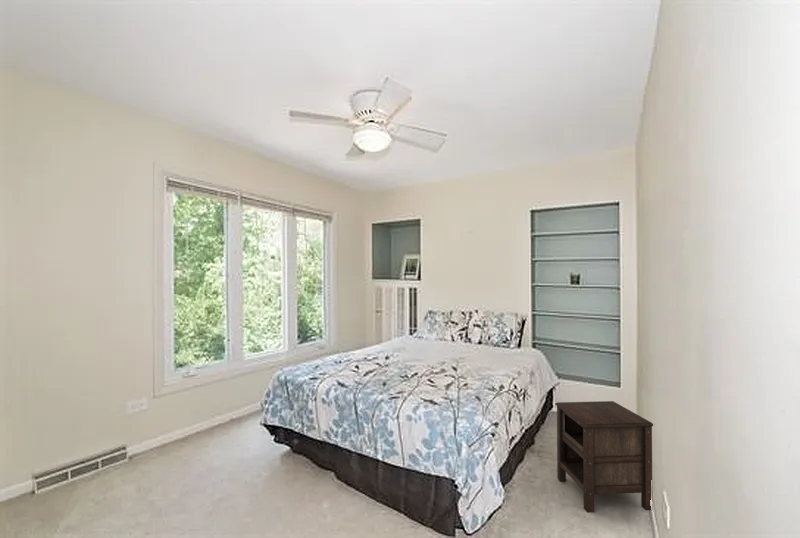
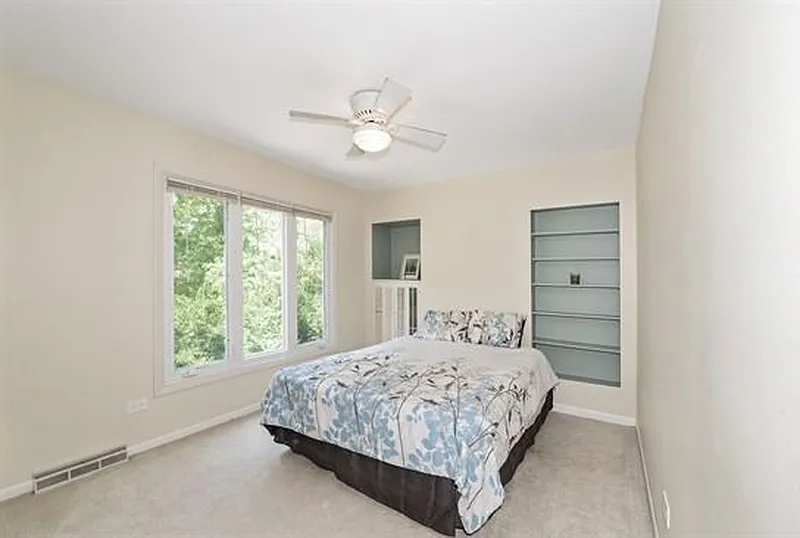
- nightstand (601, 452)
